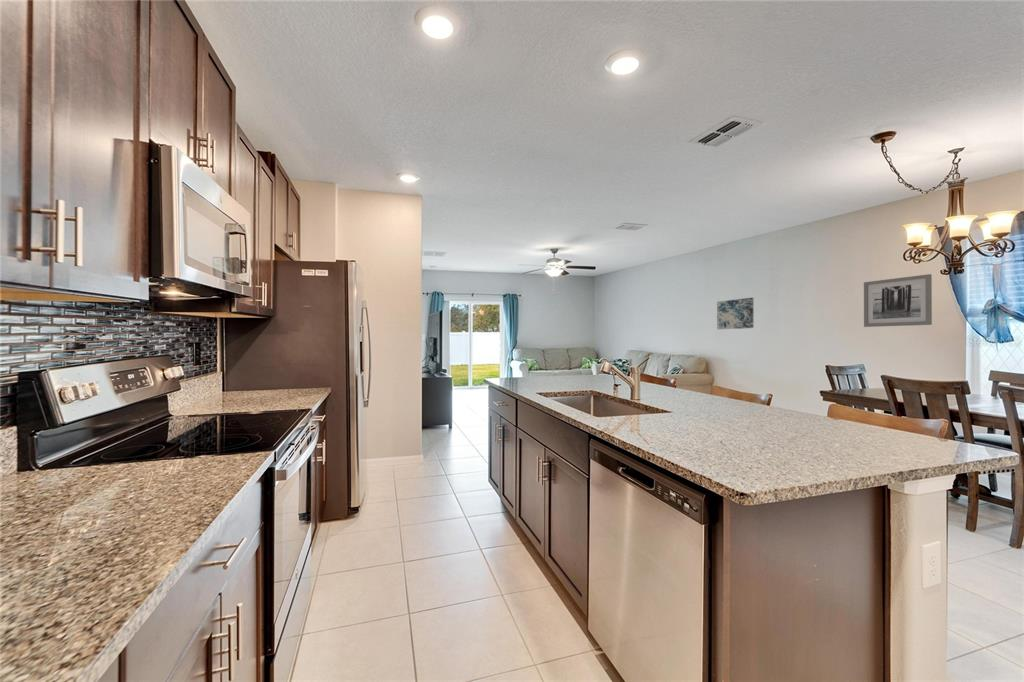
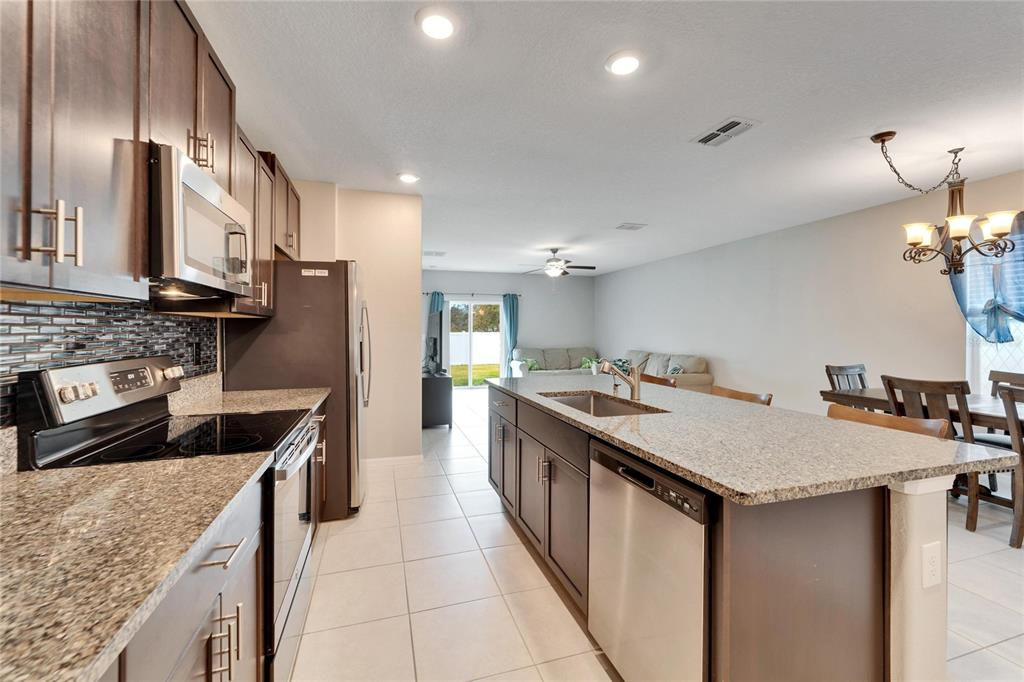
- wall art (895, 302)
- wall art (734, 314)
